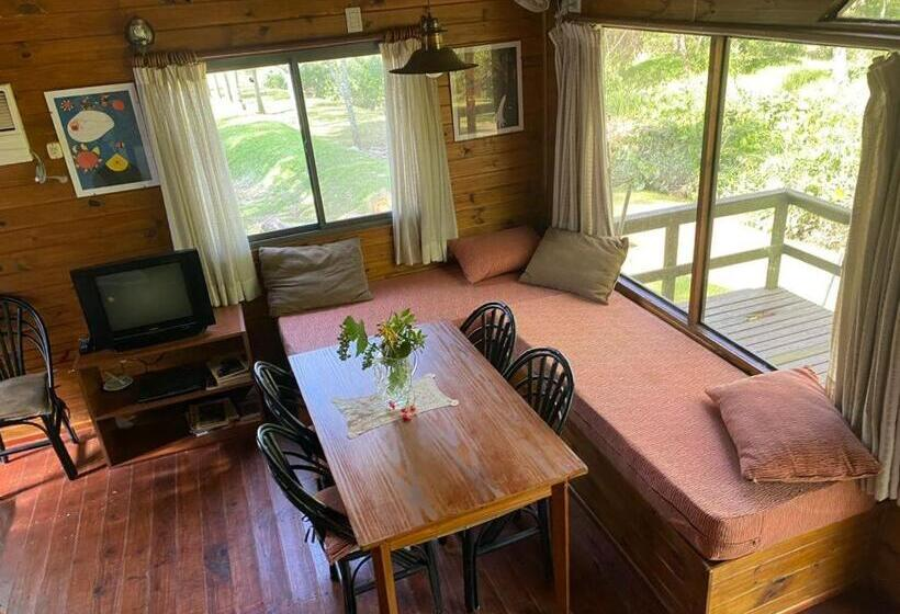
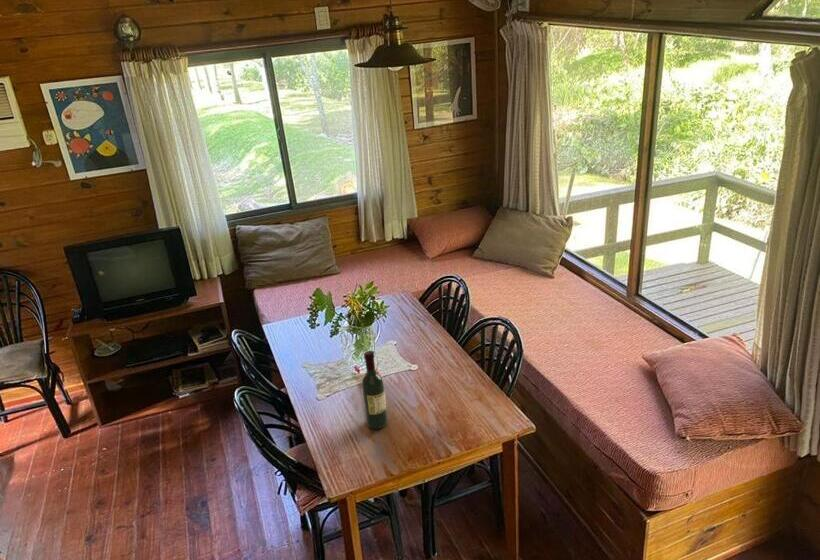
+ wine bottle (373, 389)
